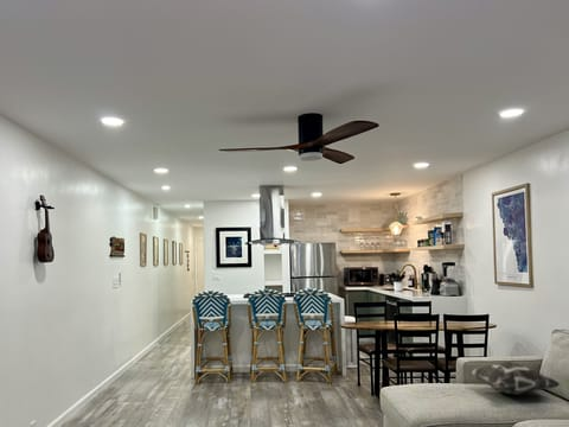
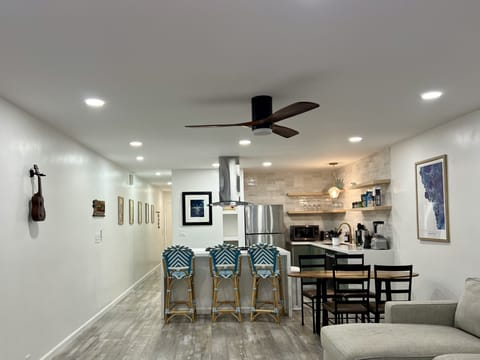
- decorative pillow (510, 377)
